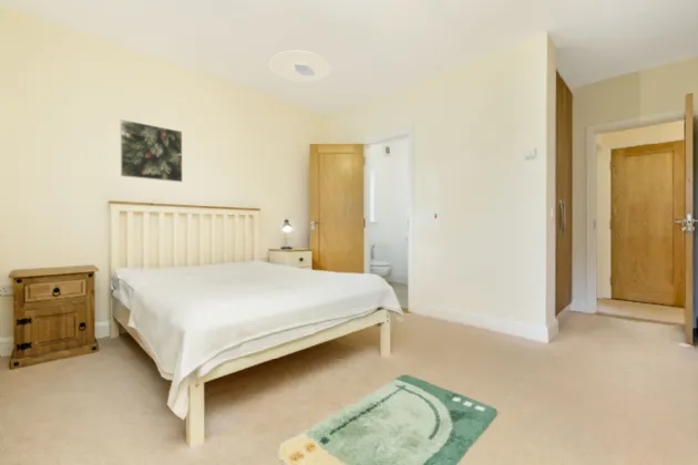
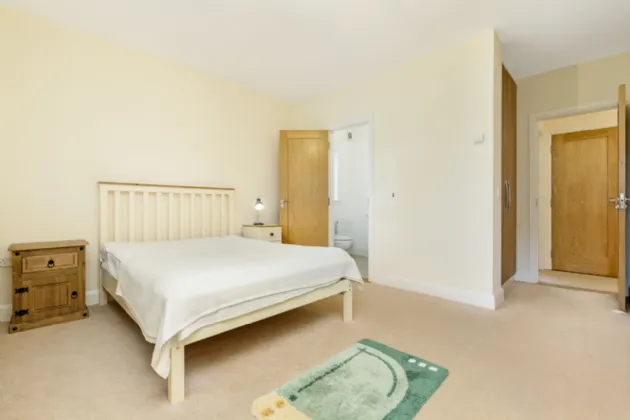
- ceiling light (300, 64)
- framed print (153, 152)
